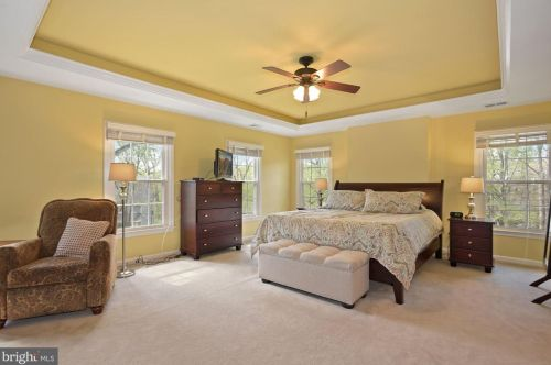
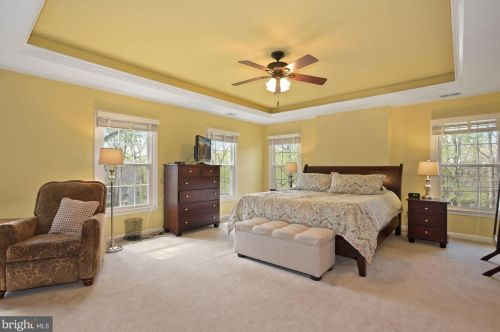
+ waste bin (133, 228)
